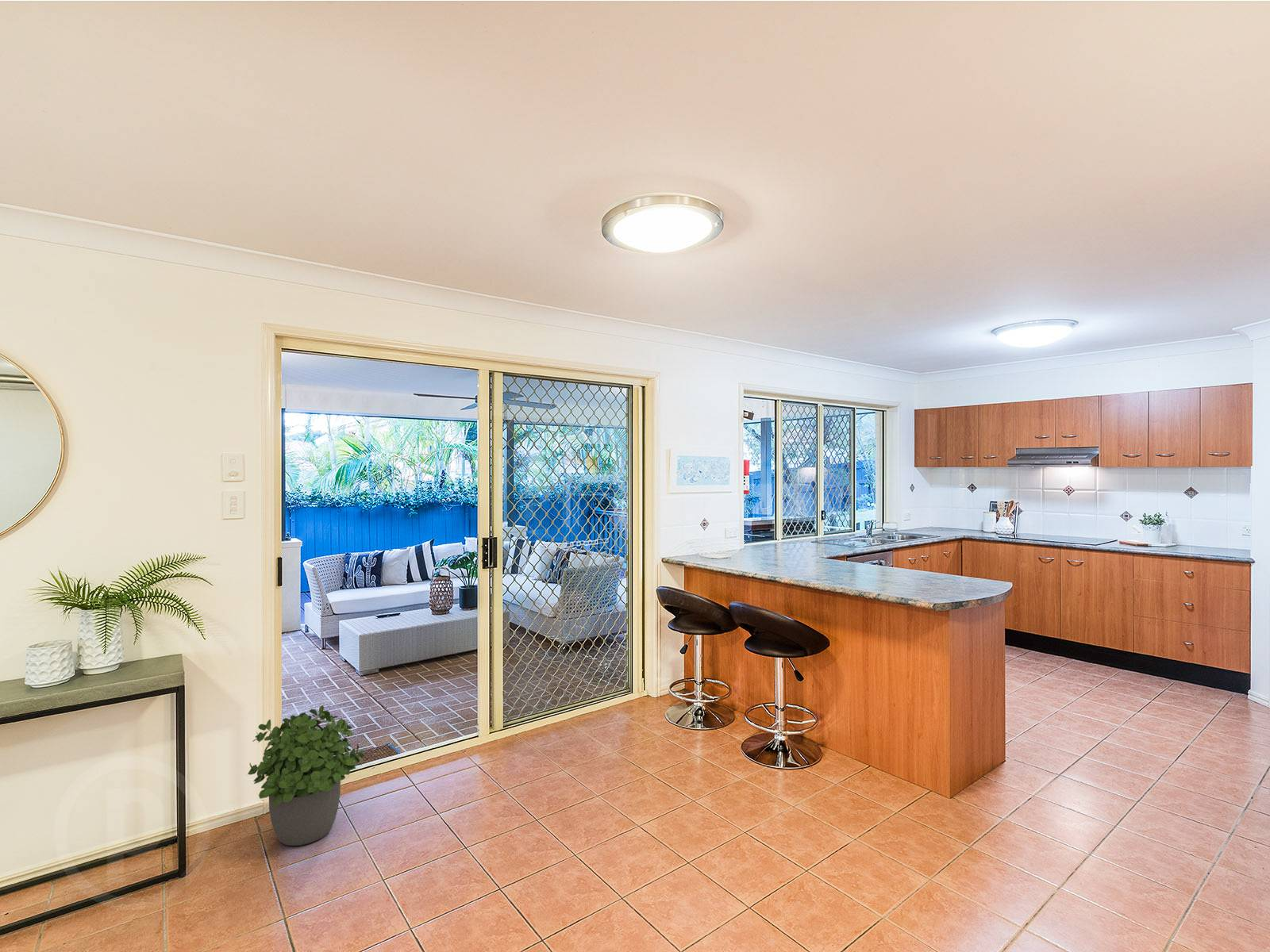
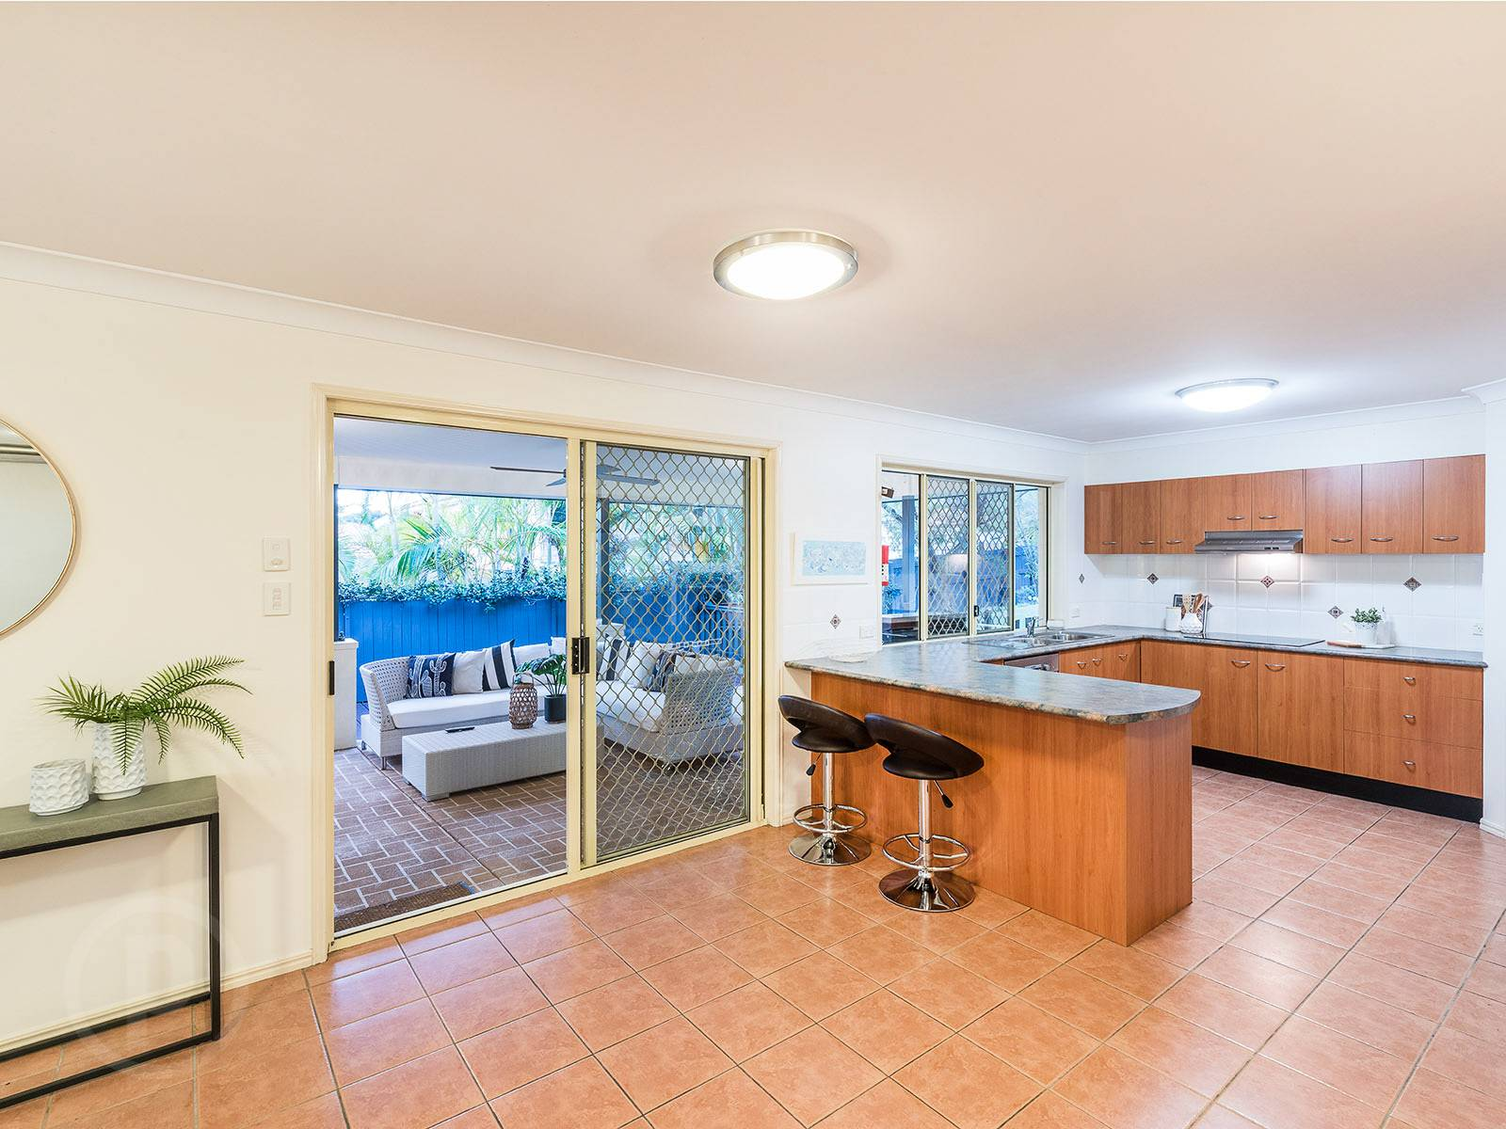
- potted plant (307, 772)
